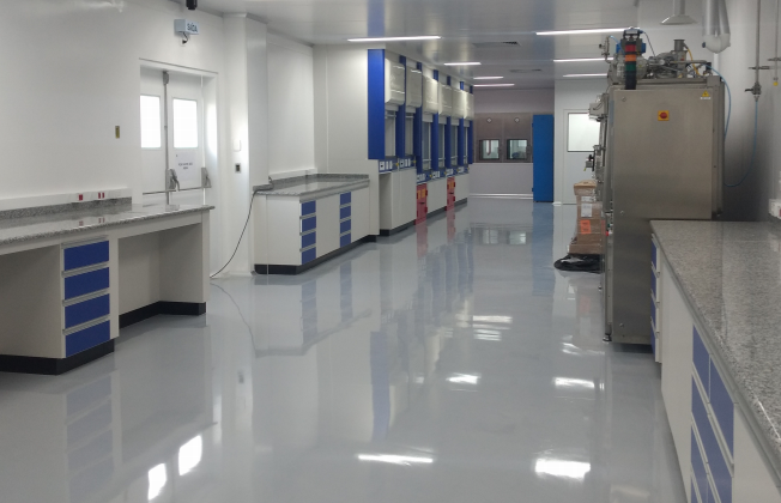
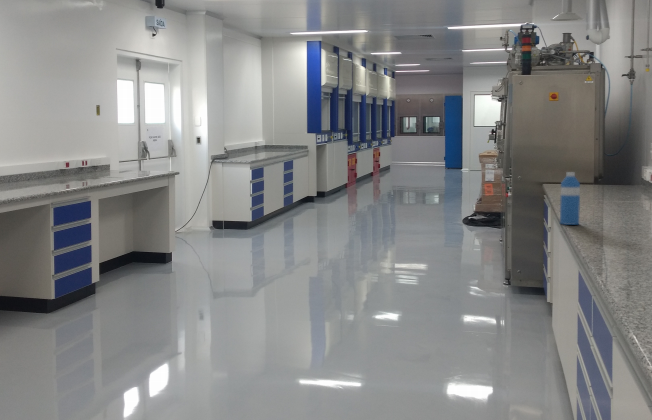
+ water bottle (570, 198)
